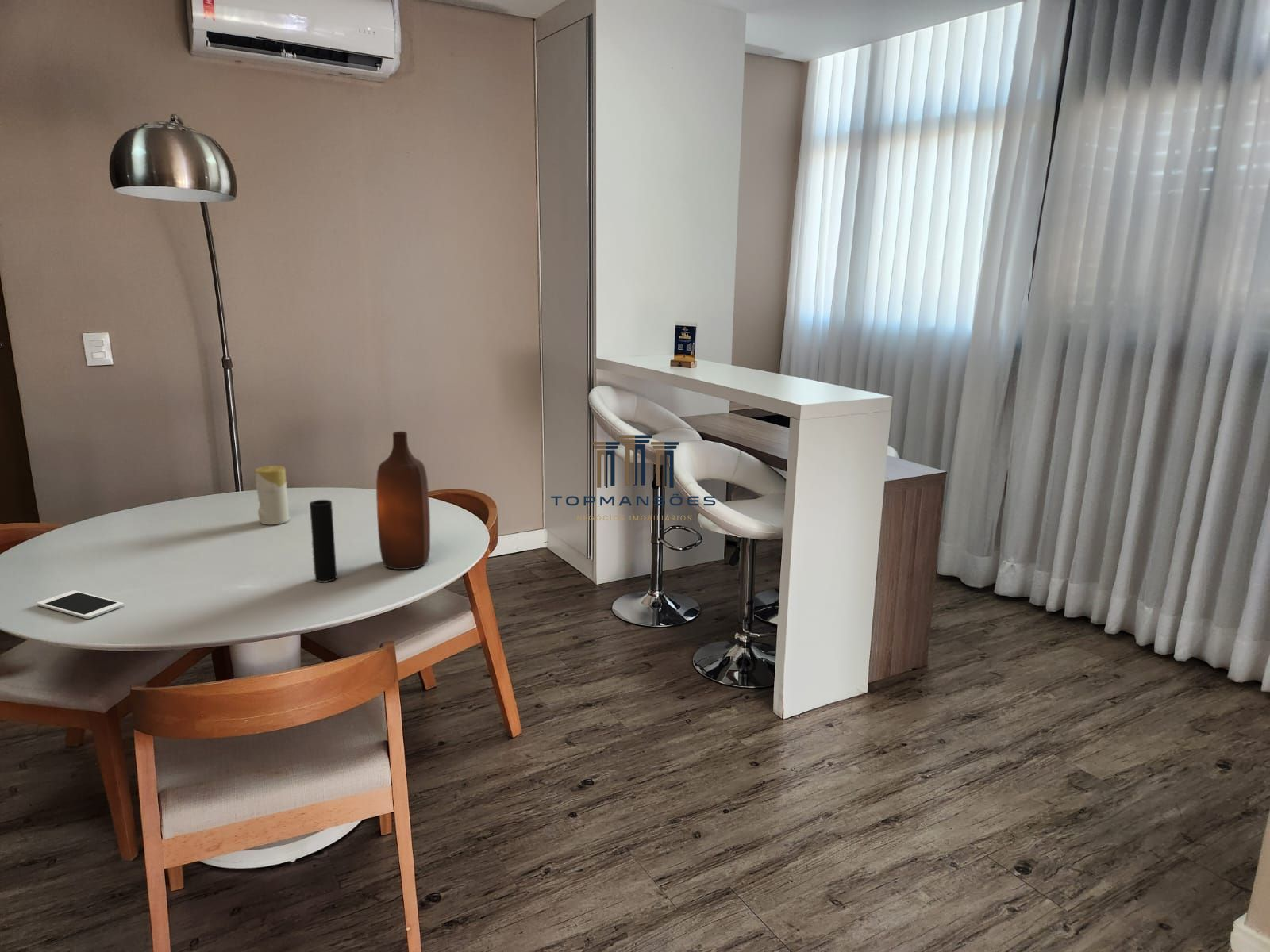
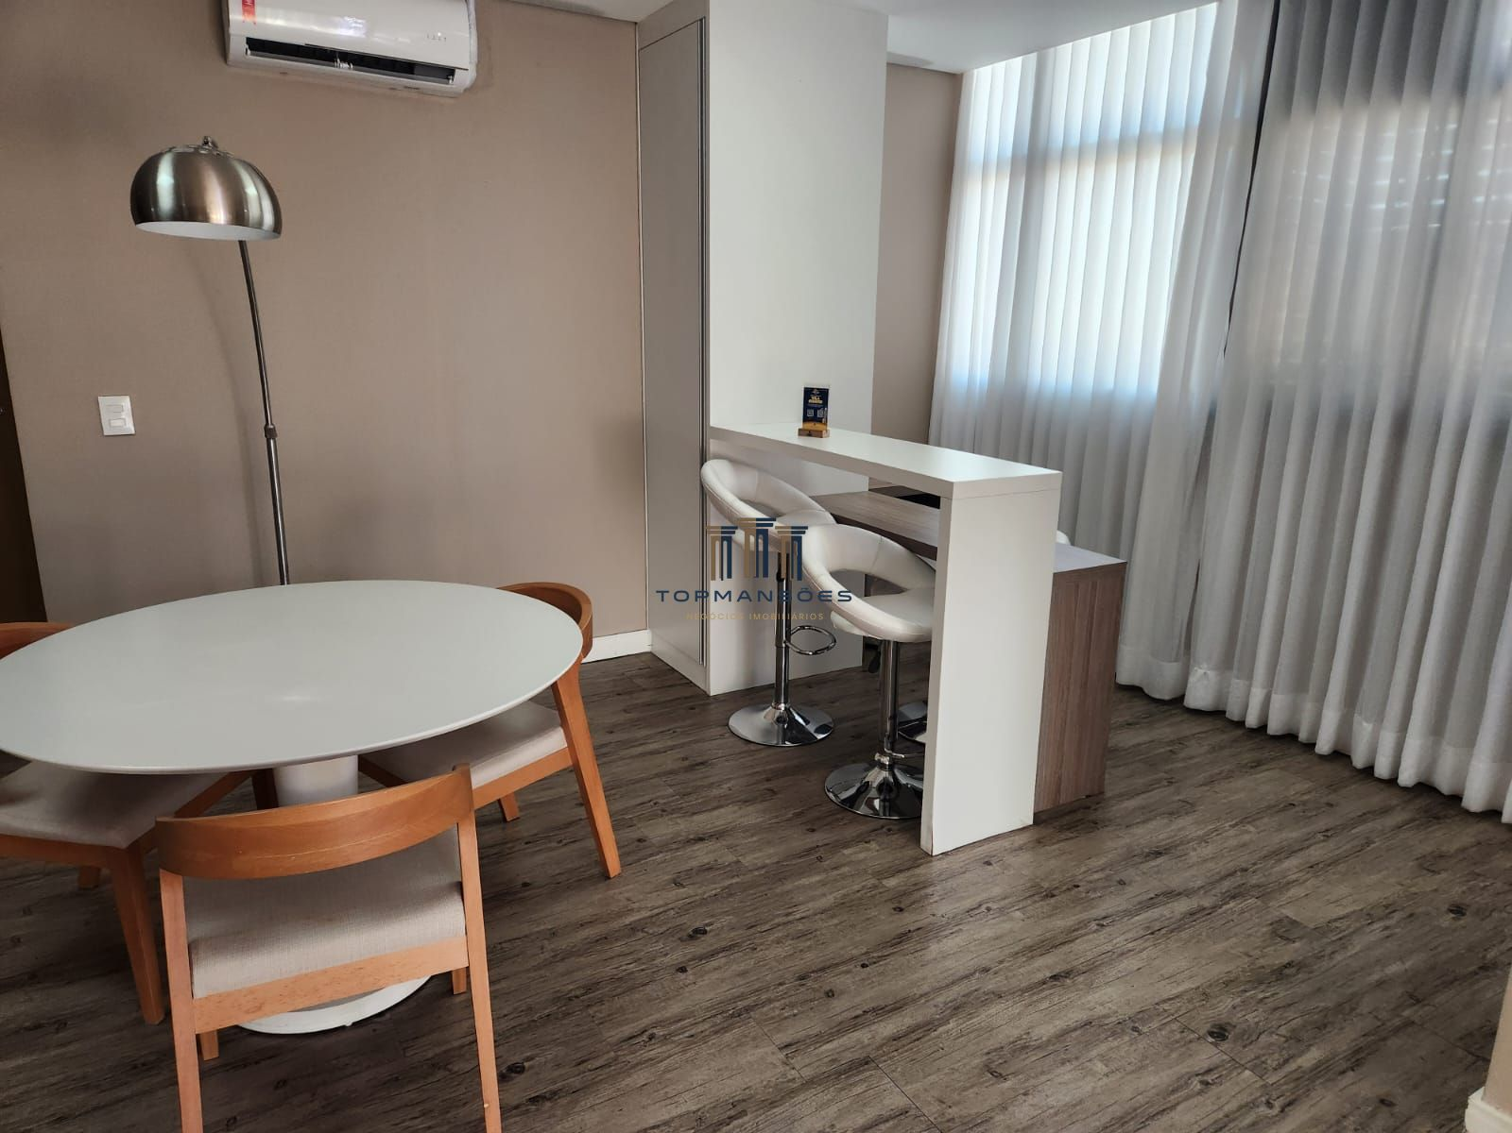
- cup (323, 540)
- candle (271, 495)
- cell phone (80, 604)
- bottle (402, 498)
